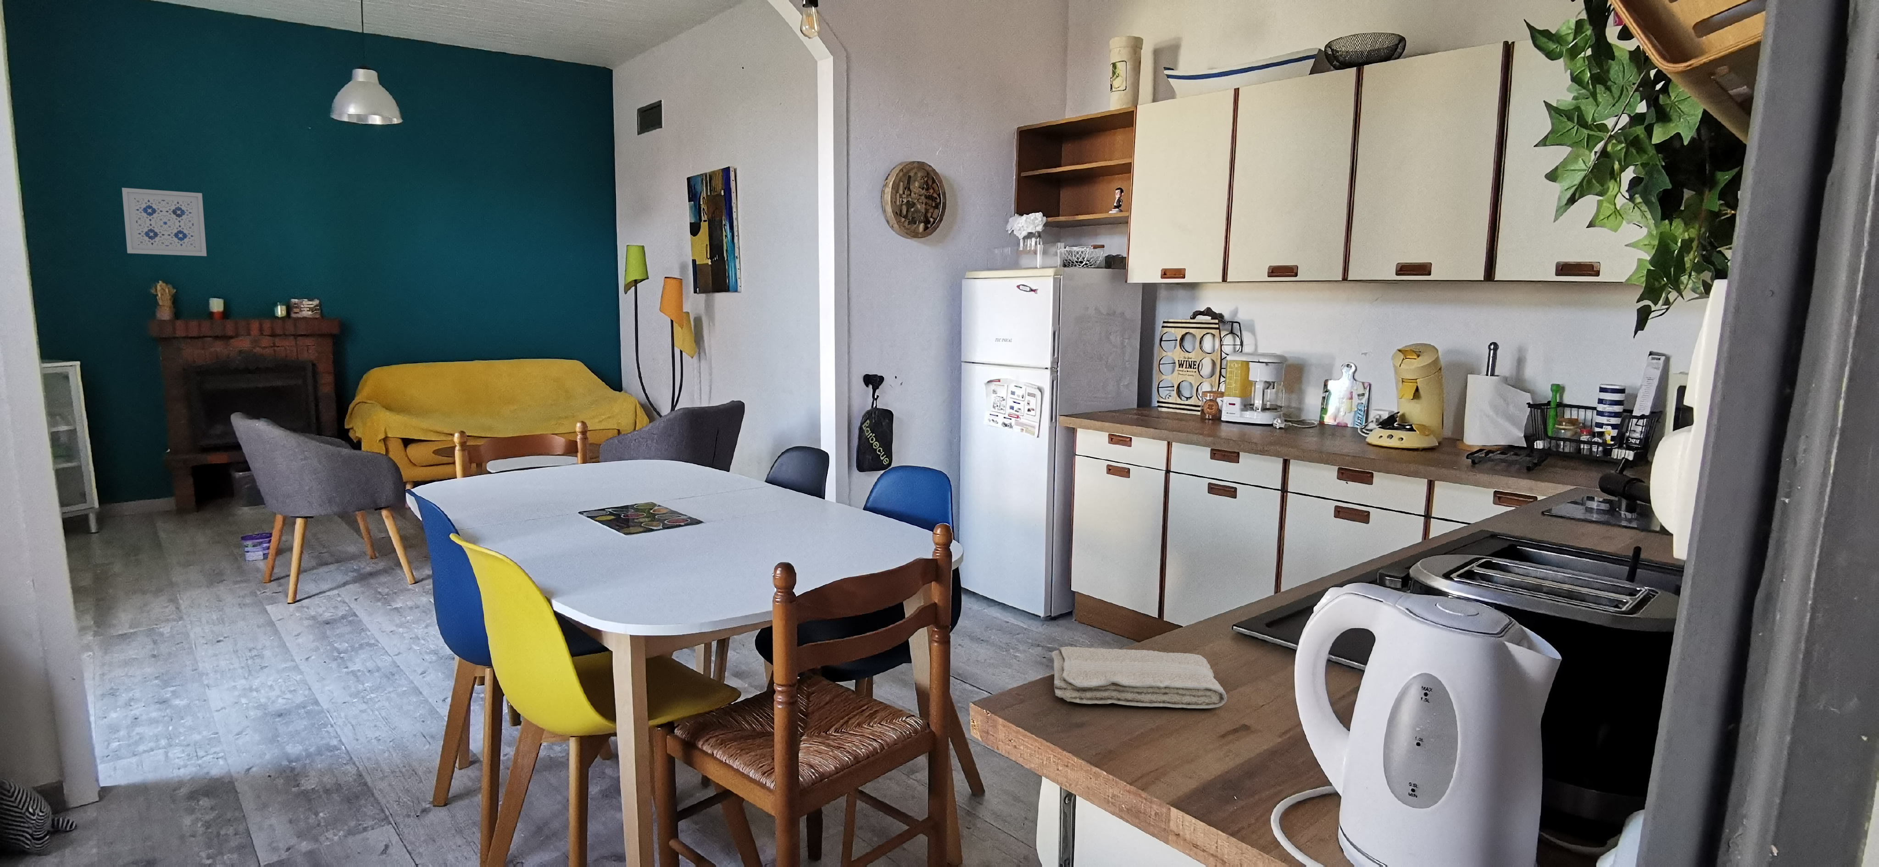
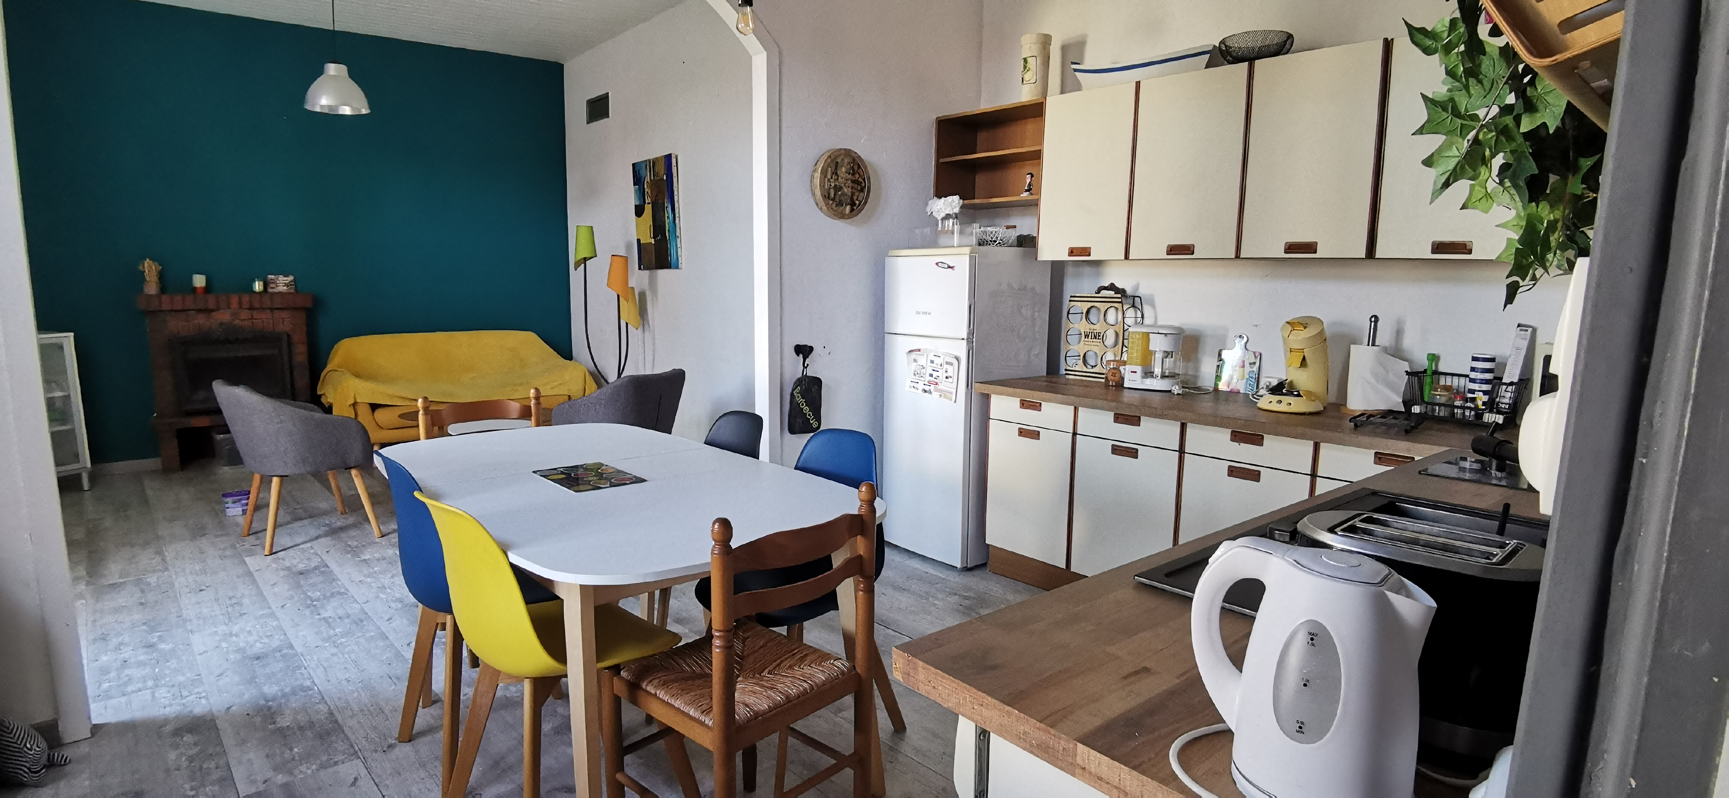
- washcloth (1134, 674)
- wall art (165, 223)
